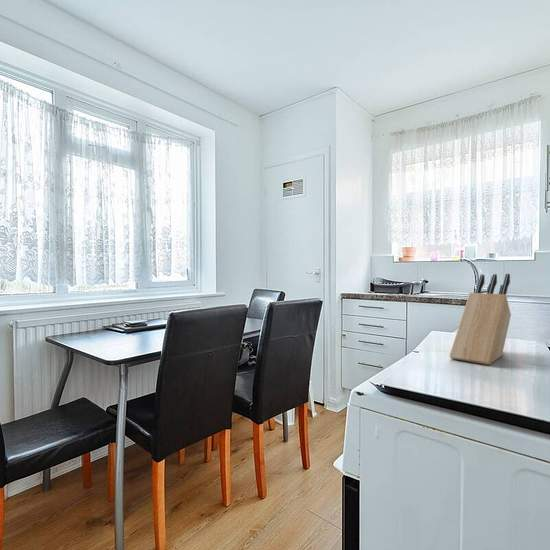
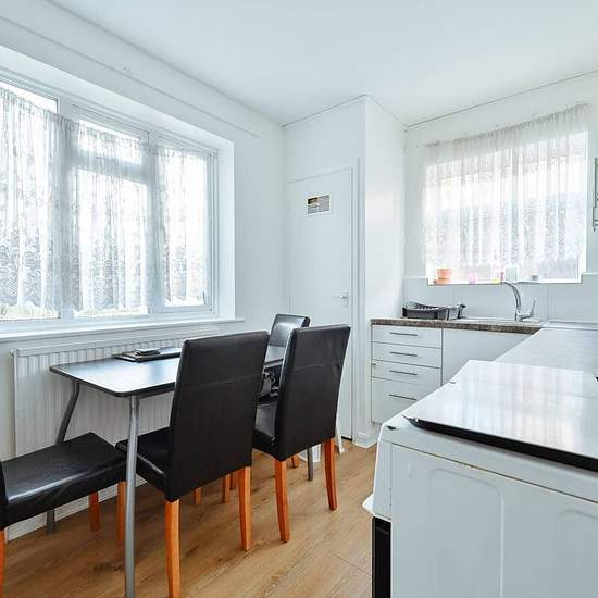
- knife block (483, 313)
